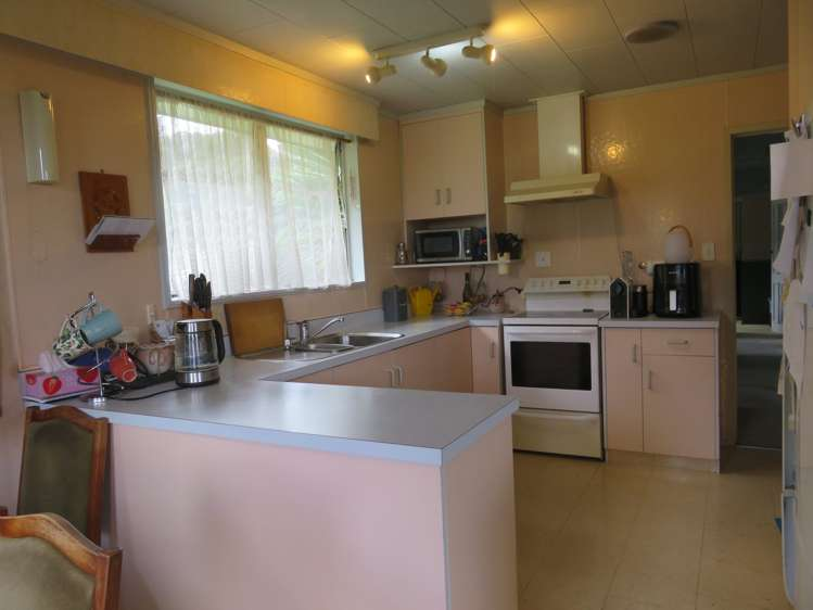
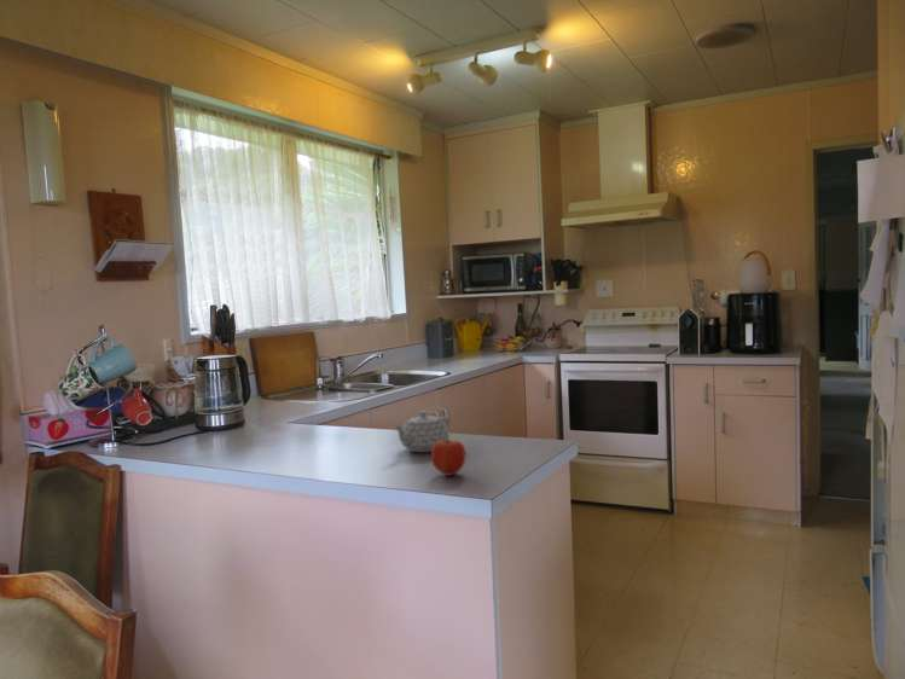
+ teapot (422, 430)
+ apple (448, 455)
